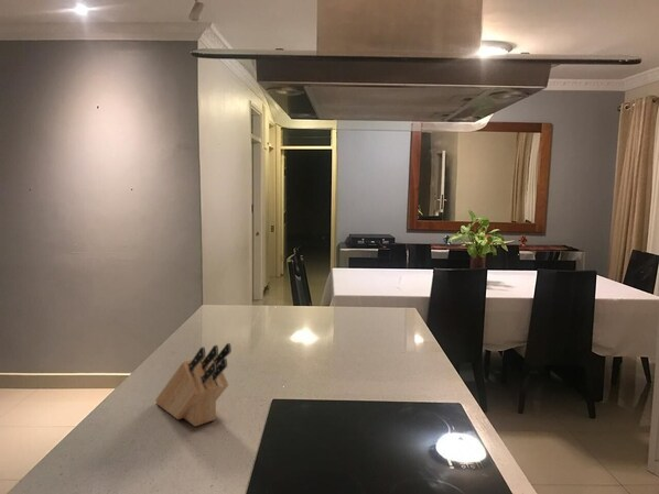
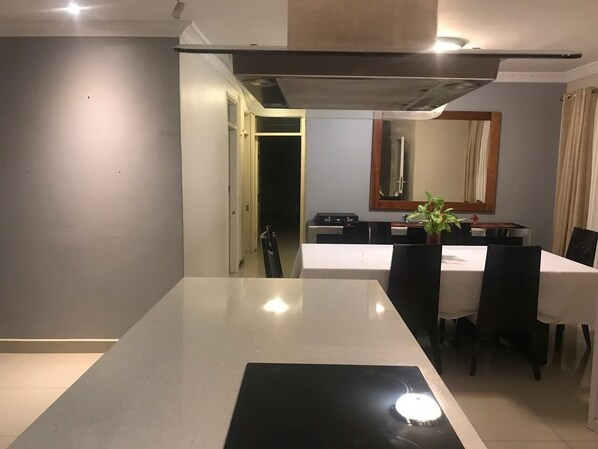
- knife block (193, 374)
